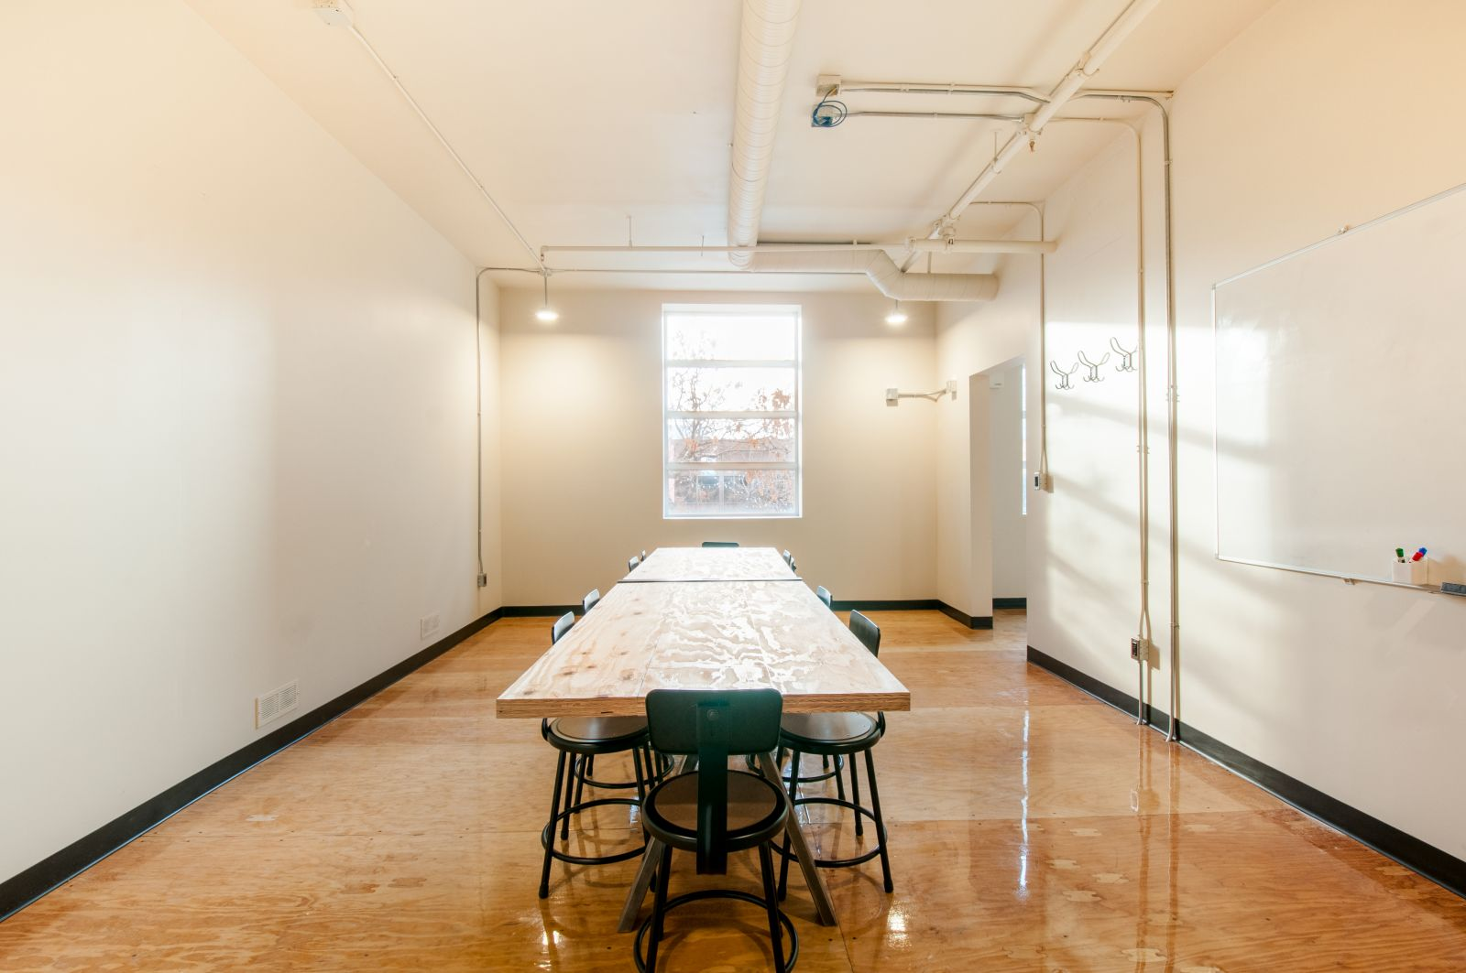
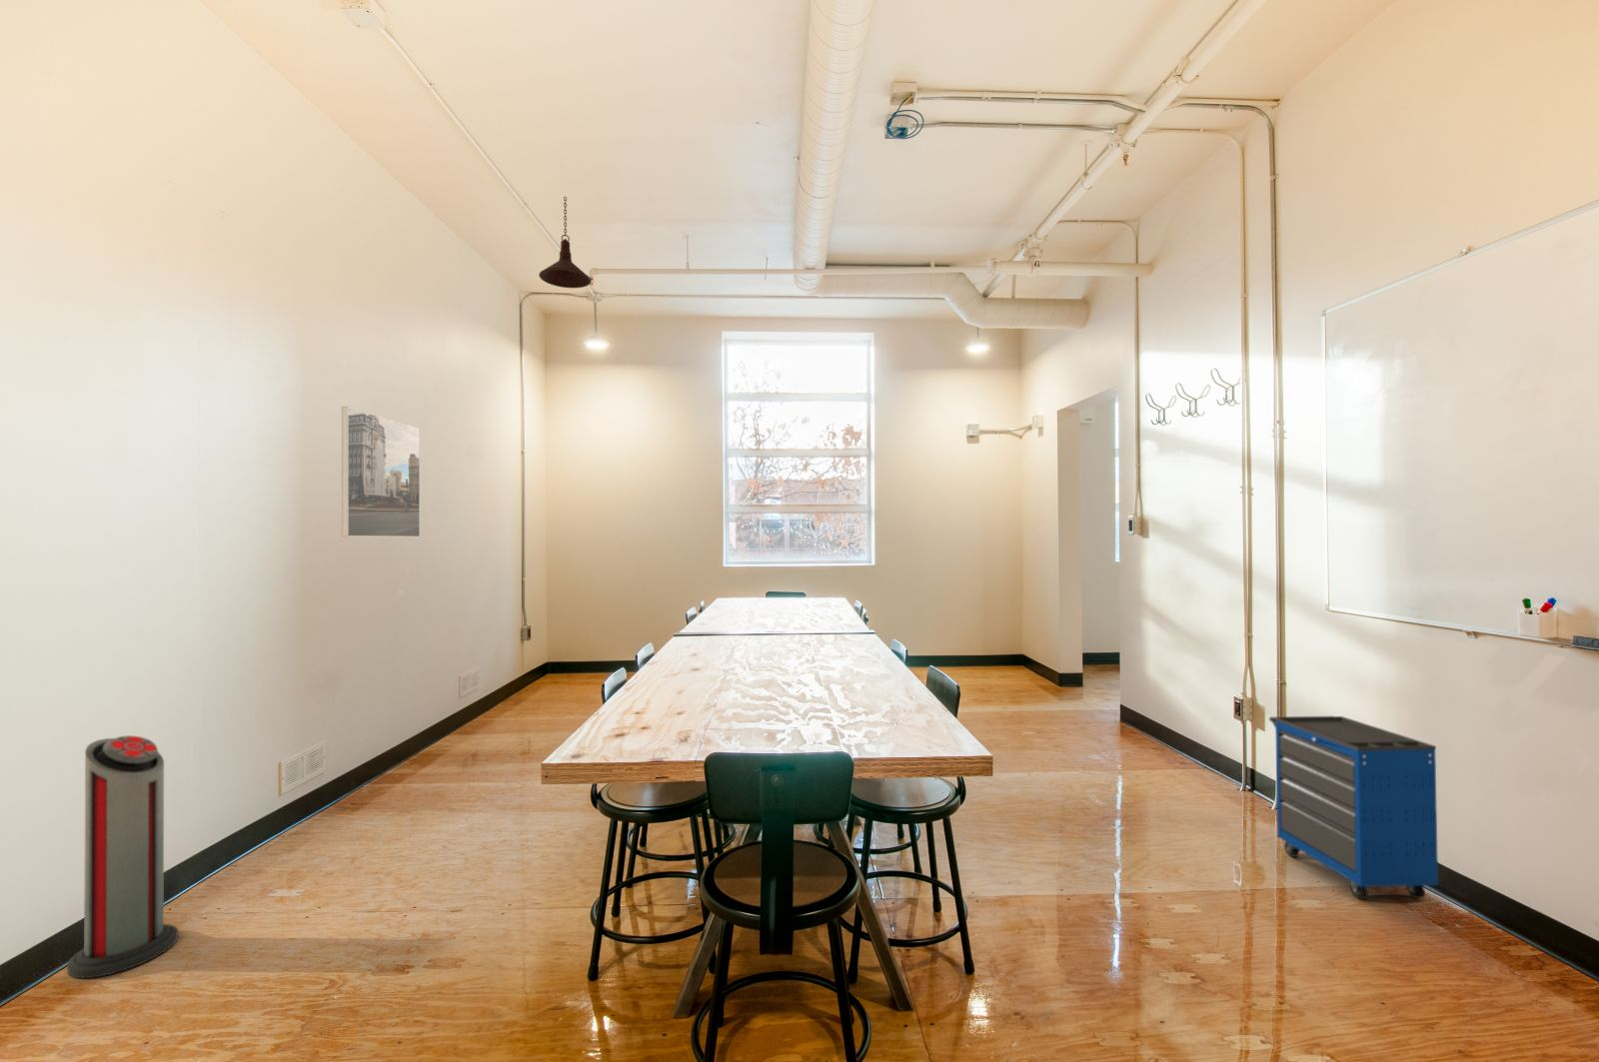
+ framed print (384, 478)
+ cabinet (1345, 801)
+ air purifier (124, 844)
+ pendant light (564, 236)
